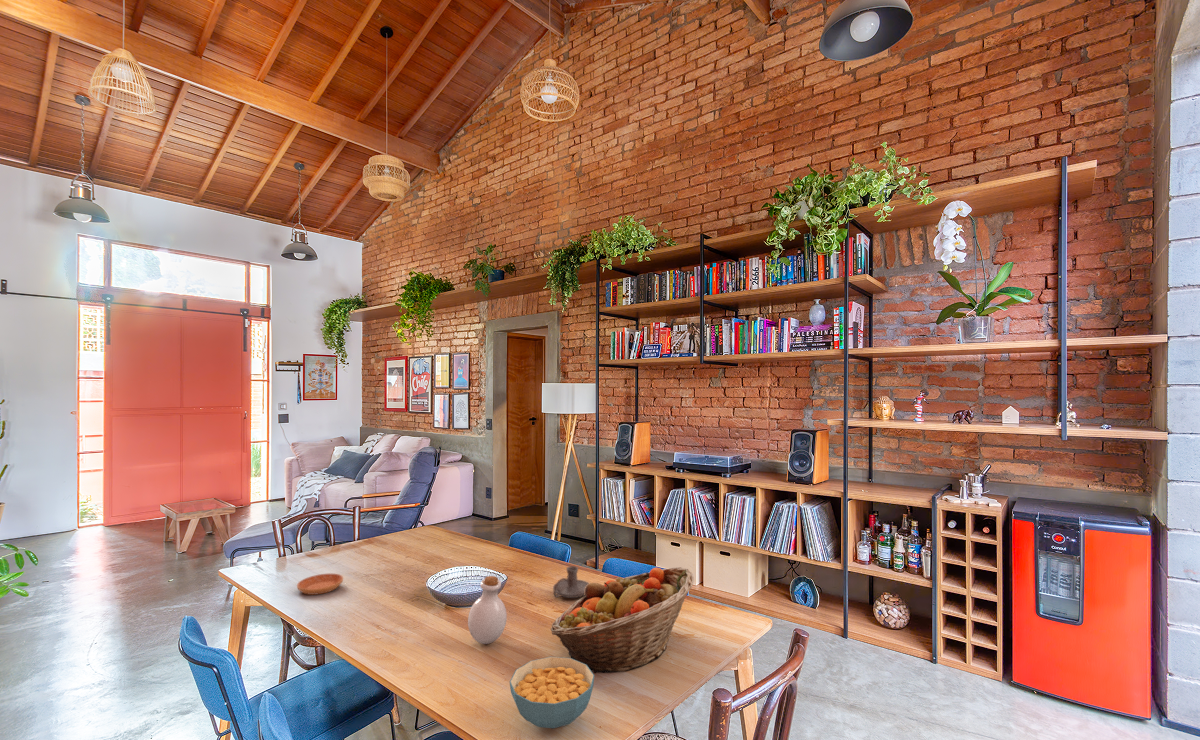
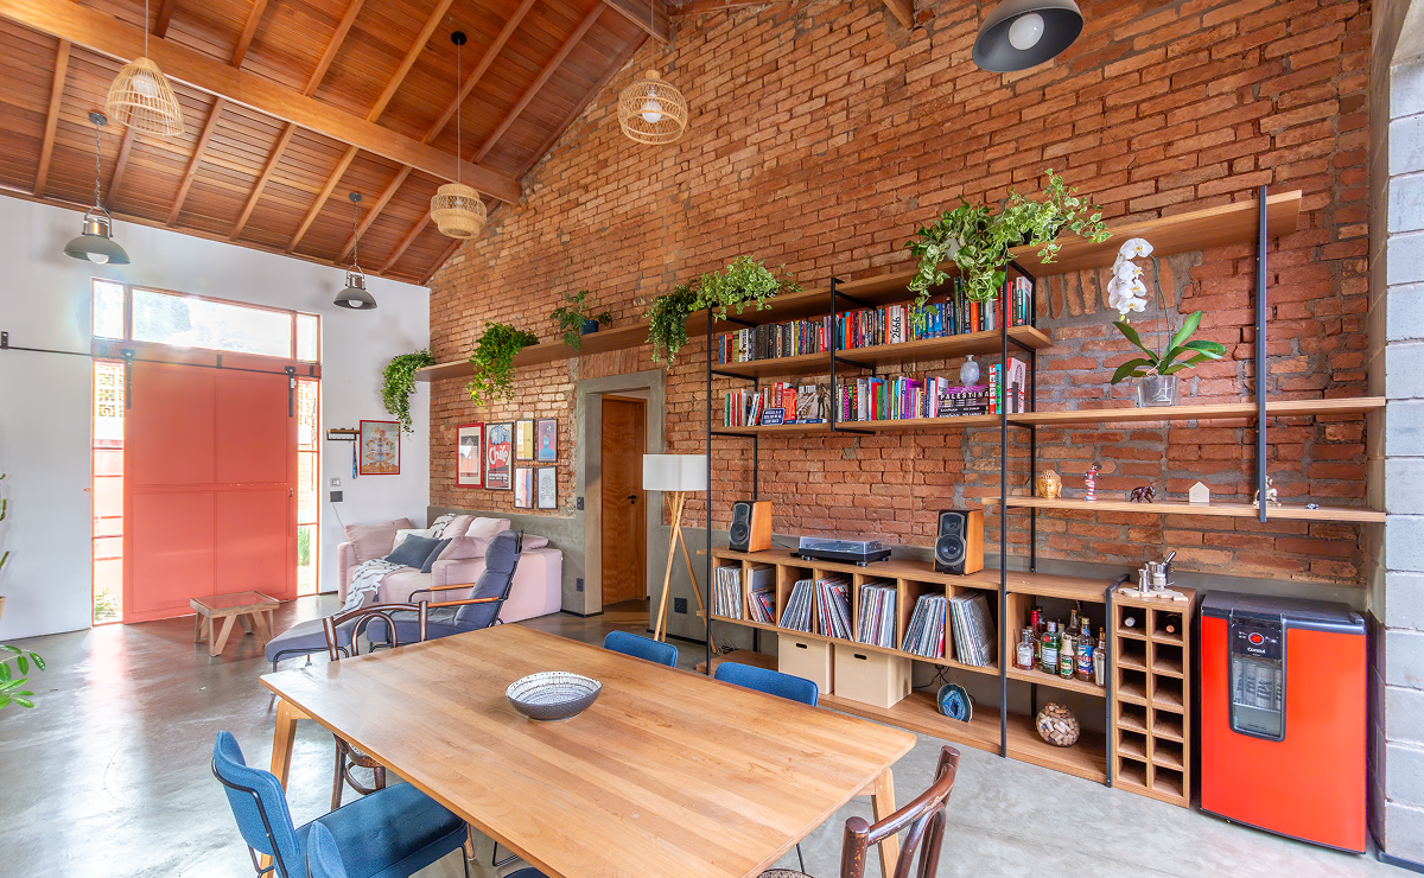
- candle holder (569, 582)
- bottle (487, 609)
- fruit basket (625, 611)
- saucer (320, 584)
- cereal bowl (552, 699)
